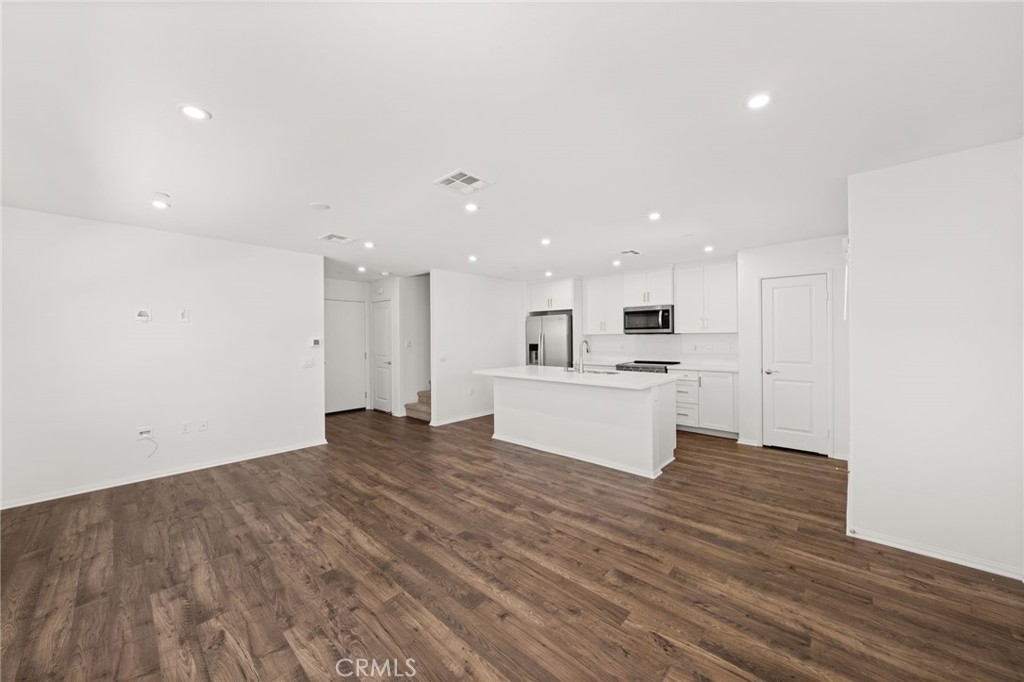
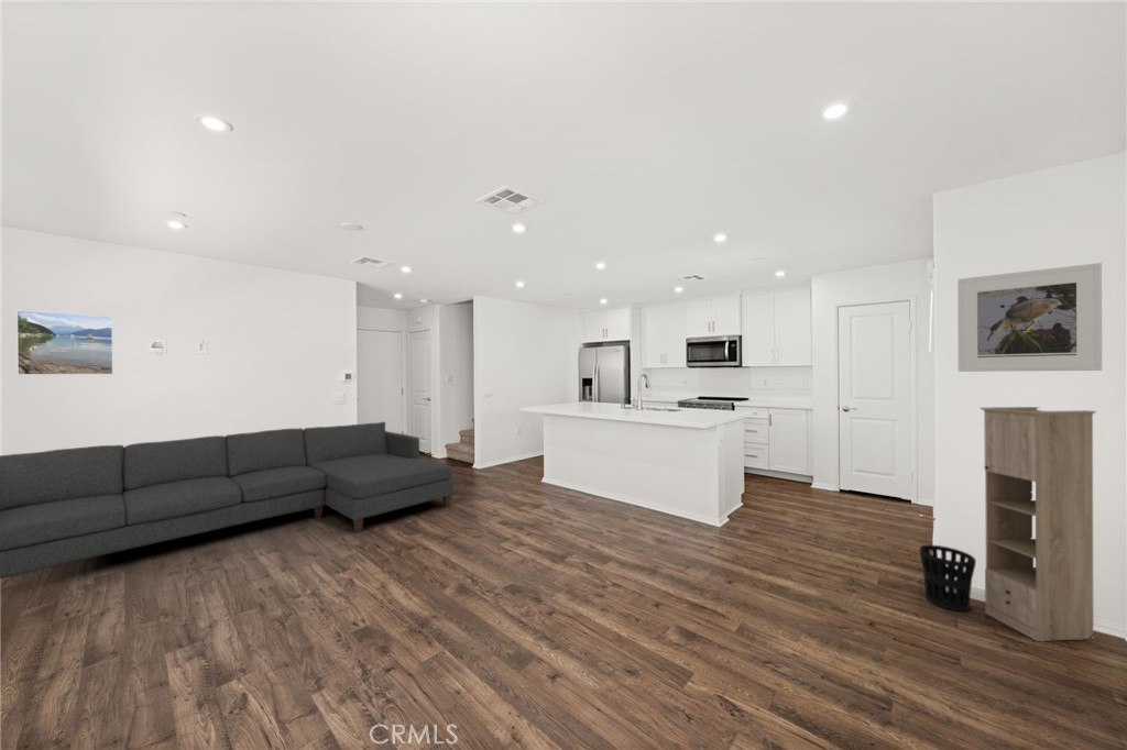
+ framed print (67, 343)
+ sofa (252, 485)
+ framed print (1024, 321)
+ storage cabinet (1036, 517)
+ wastebasket (945, 577)
